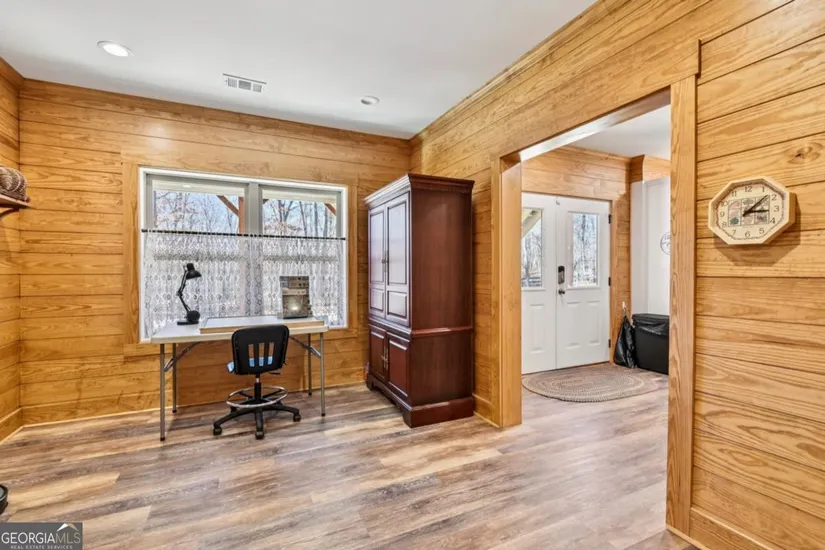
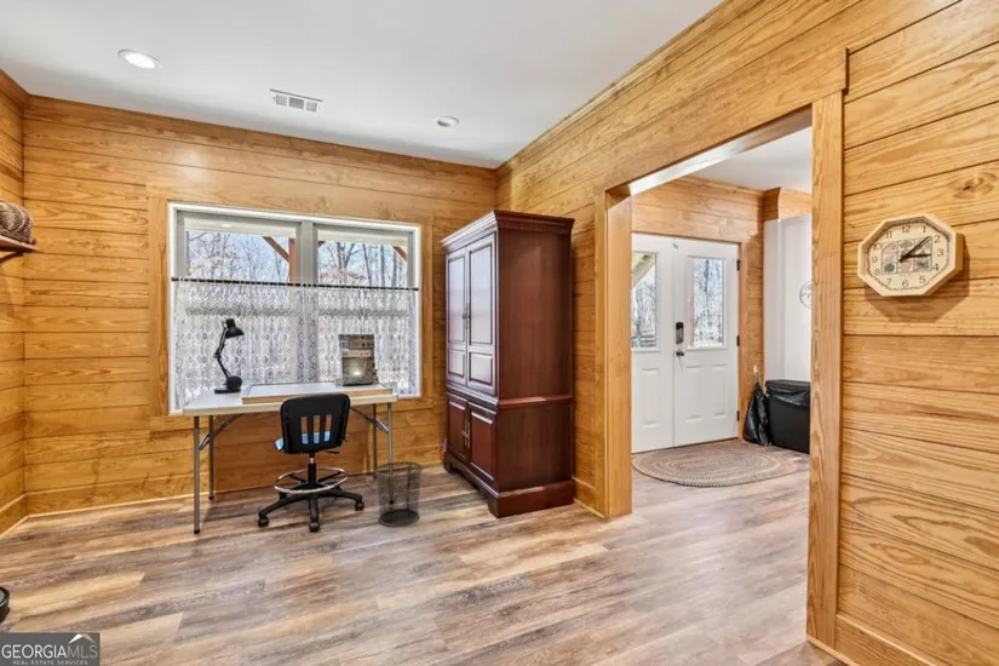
+ waste bin (398, 493)
